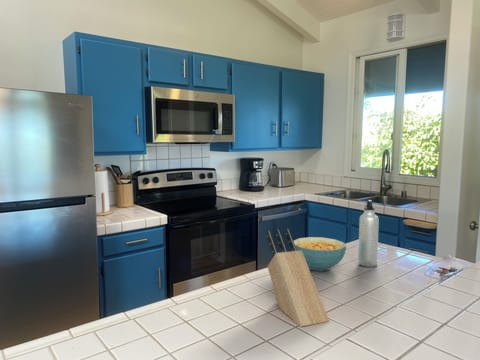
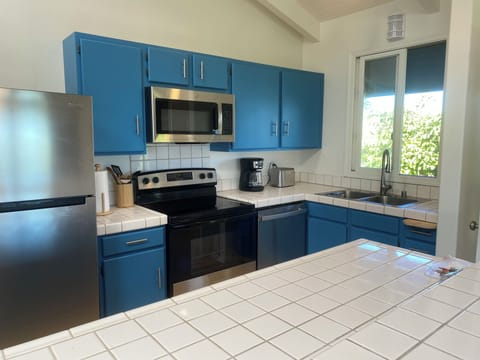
- knife block (293, 271)
- water bottle (368, 232)
- cereal bowl (318, 255)
